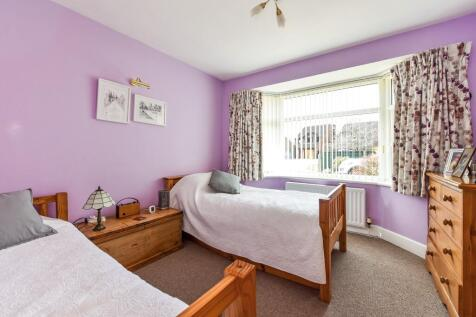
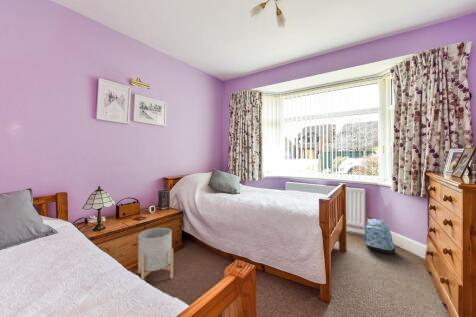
+ backpack (377, 235)
+ planter (155, 254)
